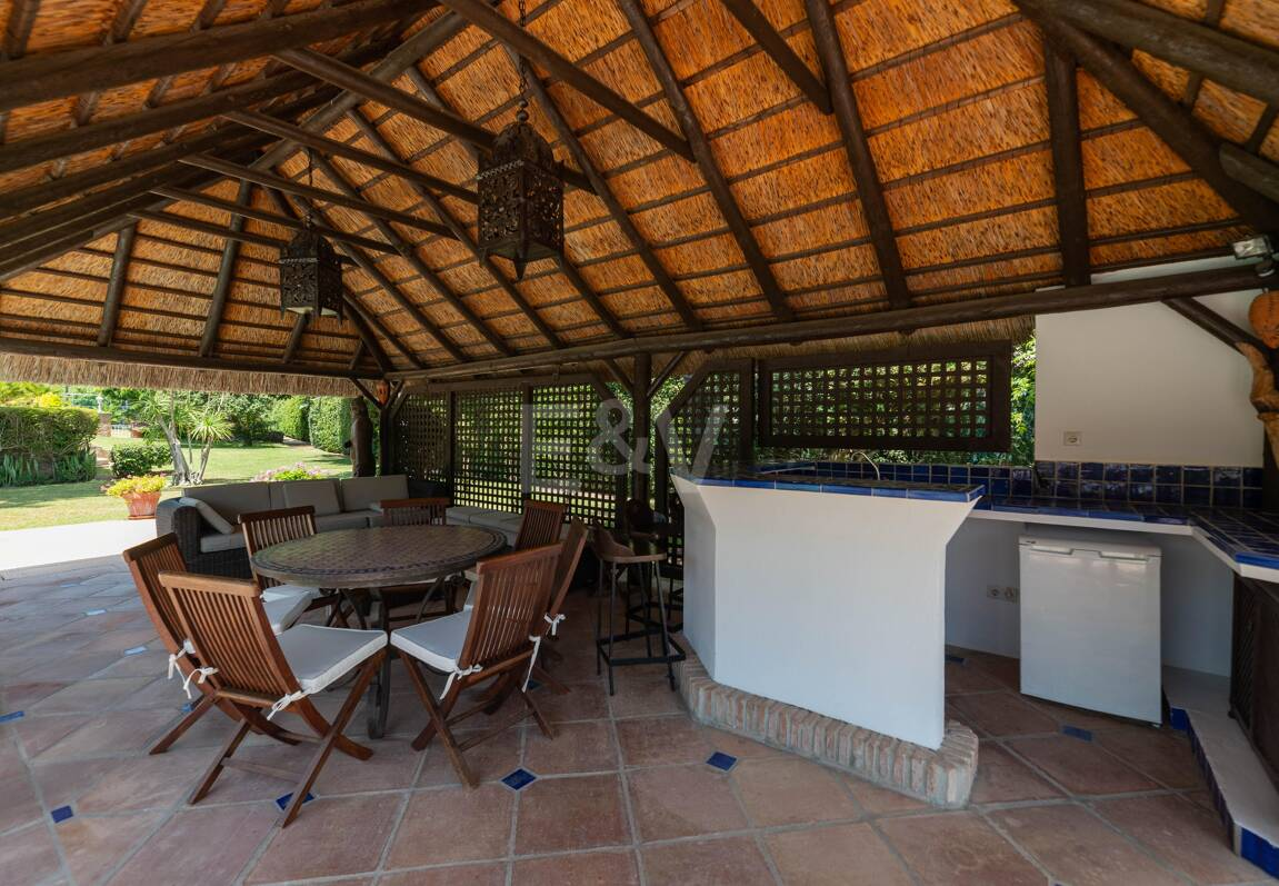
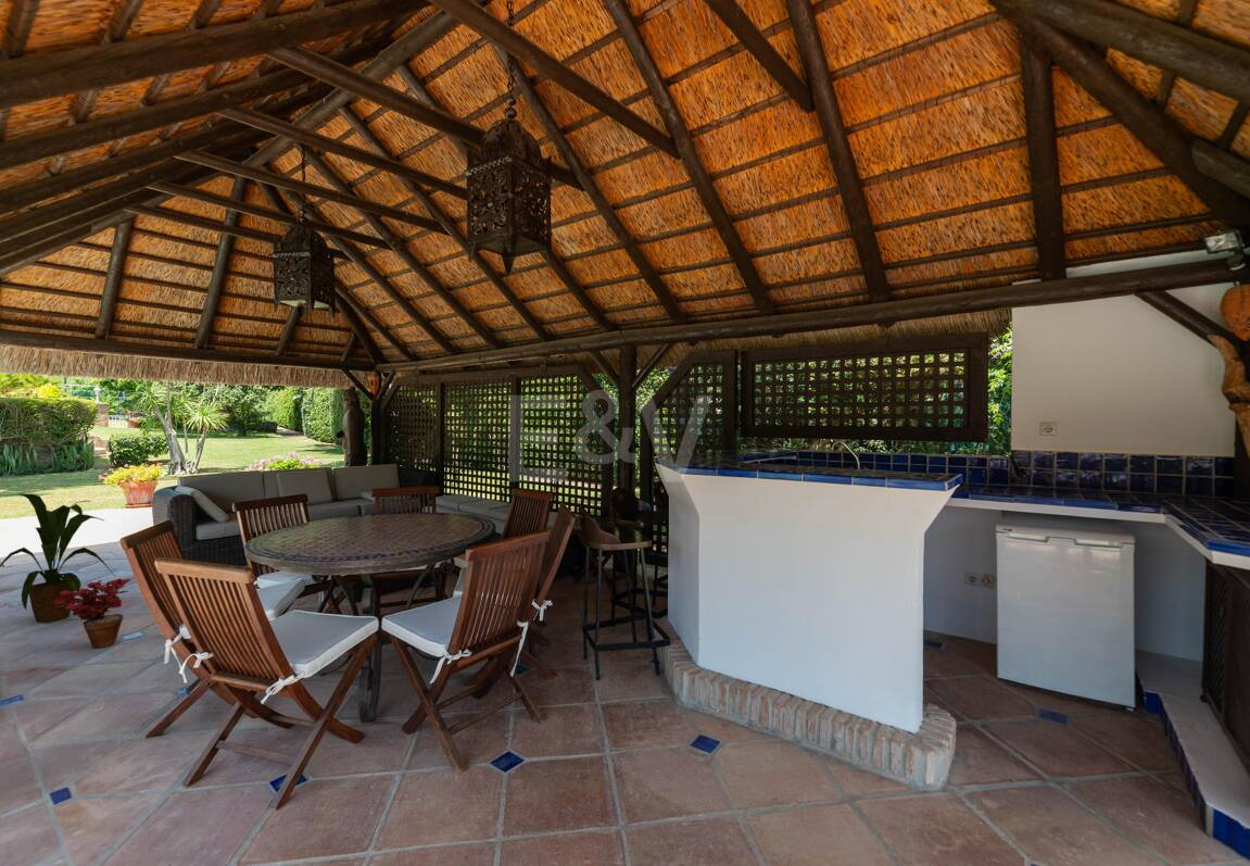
+ potted plant (97, 613)
+ house plant (64, 550)
